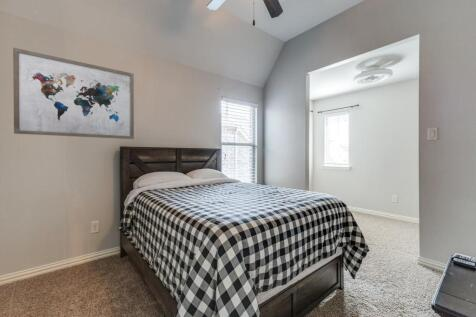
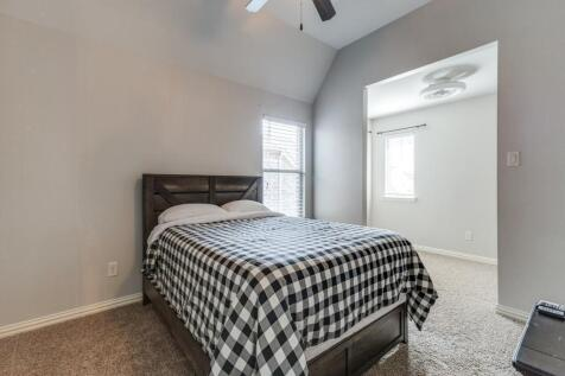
- wall art (81, 99)
